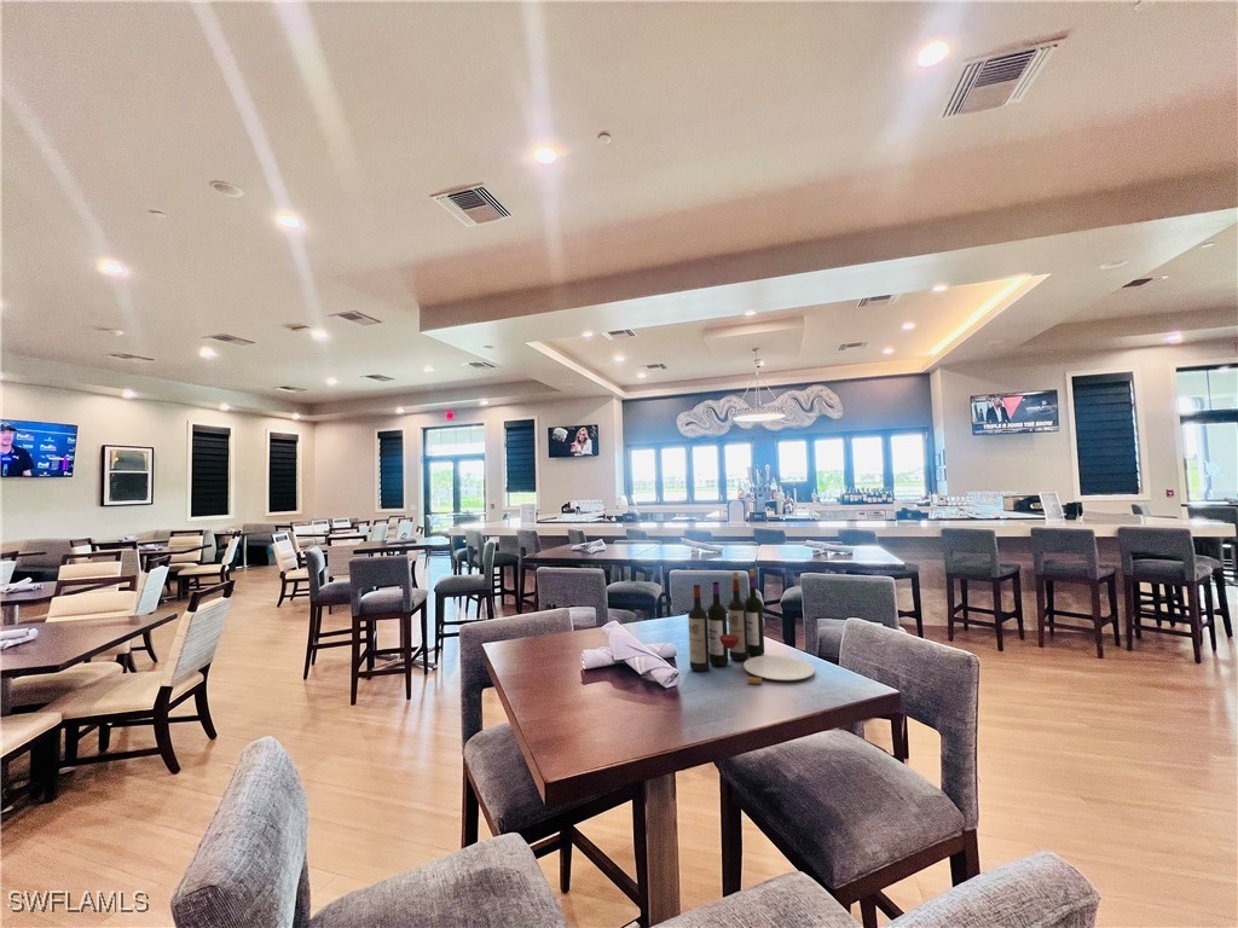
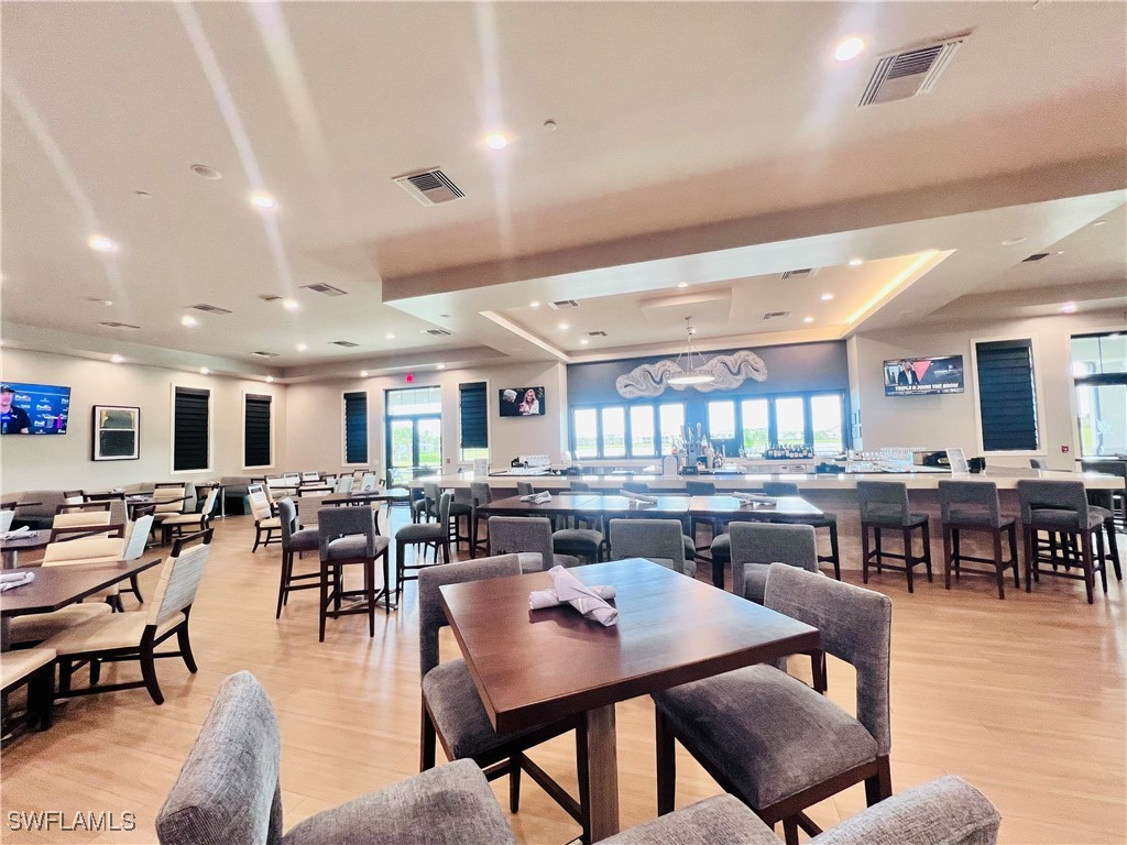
- wine bottle (753, 624)
